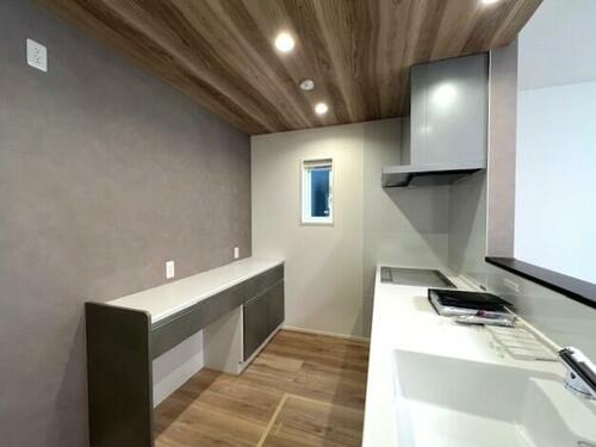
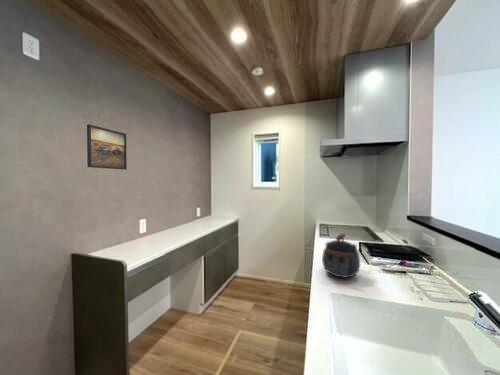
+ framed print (108, 149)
+ kettle (340, 254)
